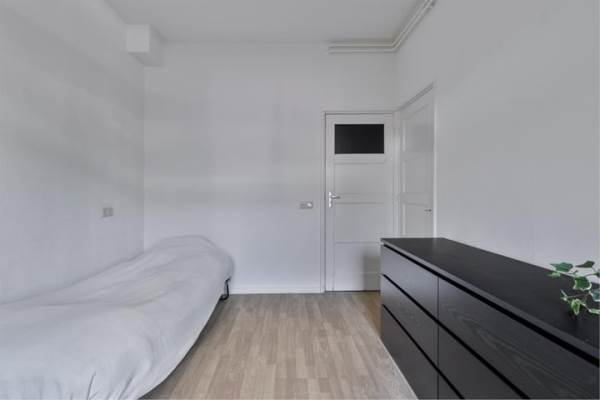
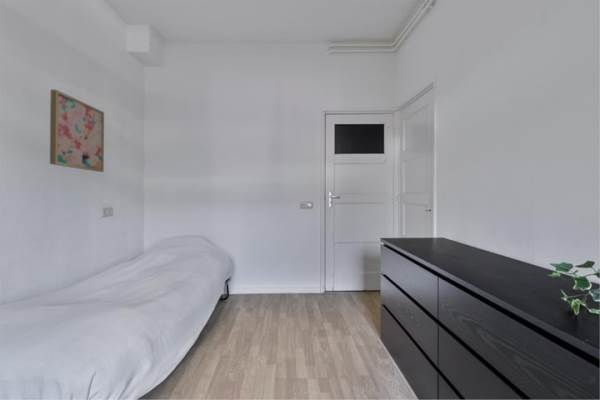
+ wall art (80, 135)
